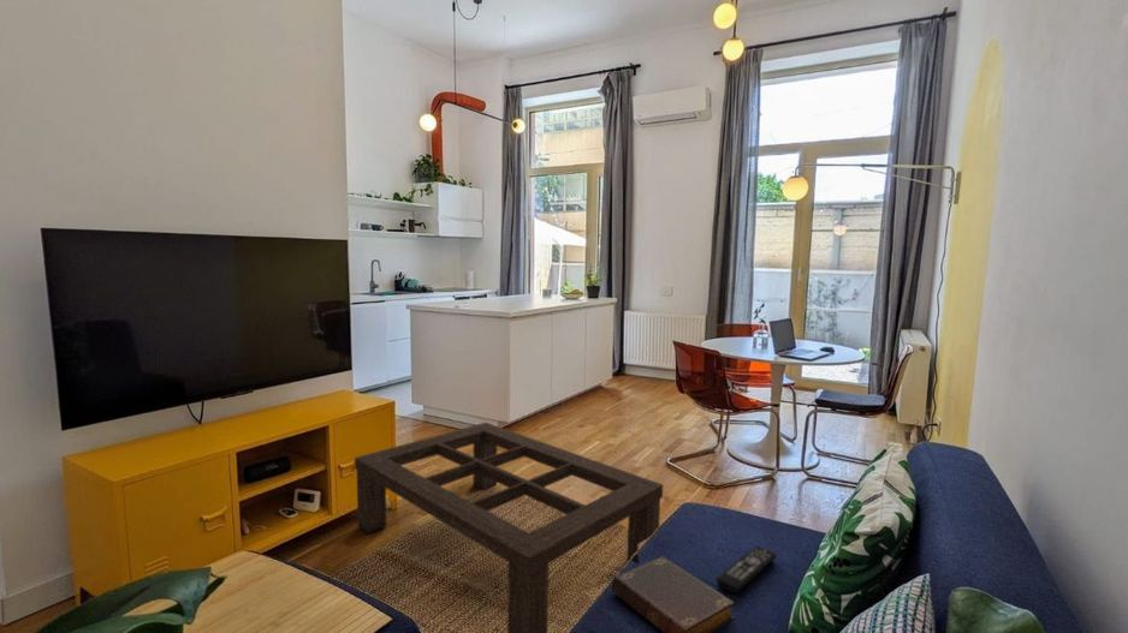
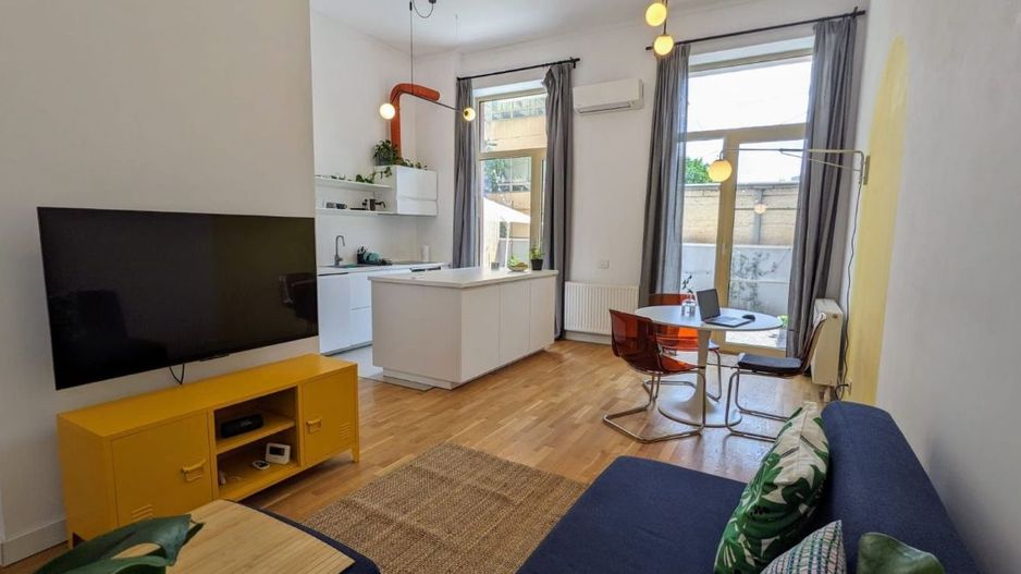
- coffee table (500, 504)
- remote control (747, 568)
- book (670, 598)
